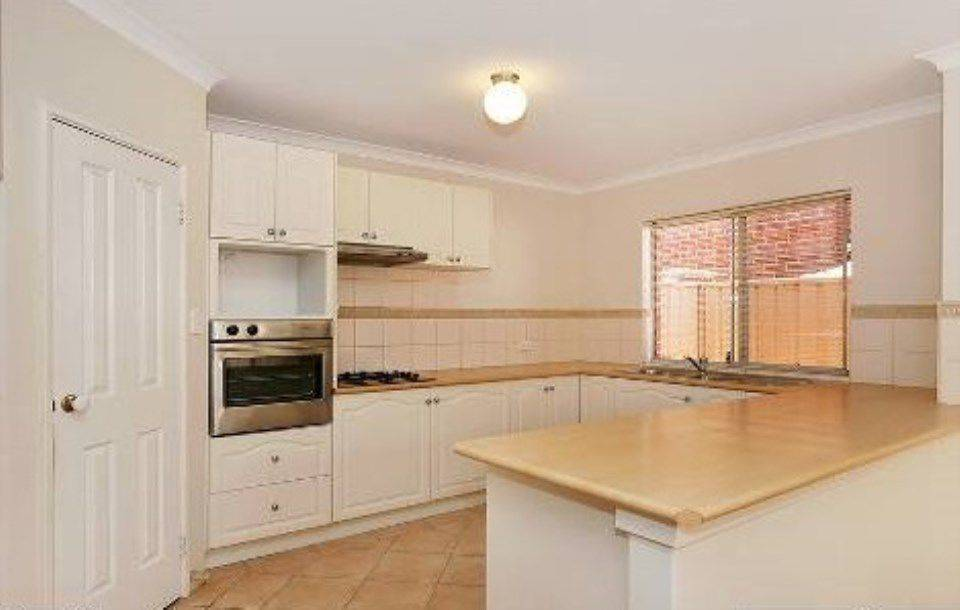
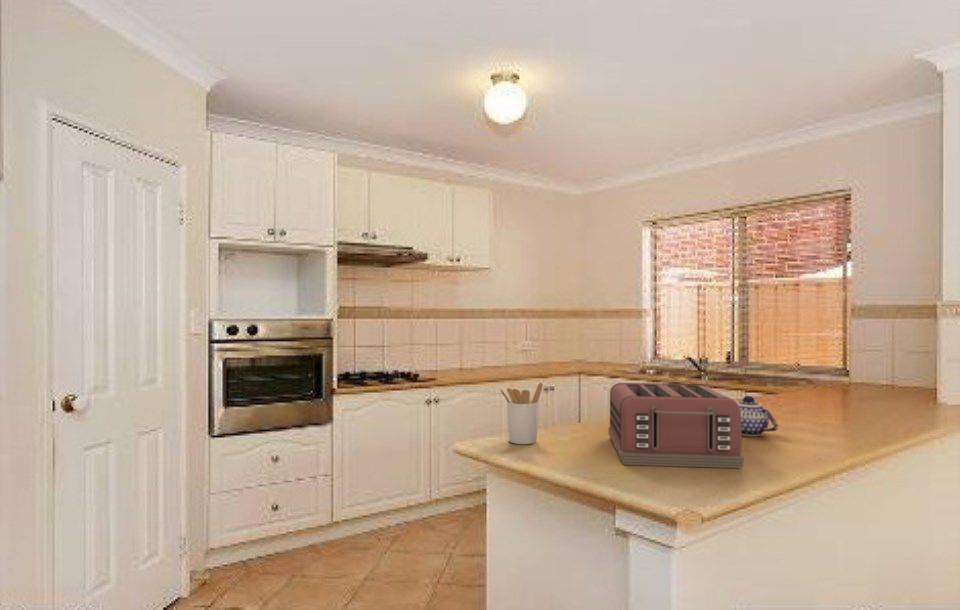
+ teapot (747, 414)
+ utensil holder (521, 412)
+ toaster (670, 421)
